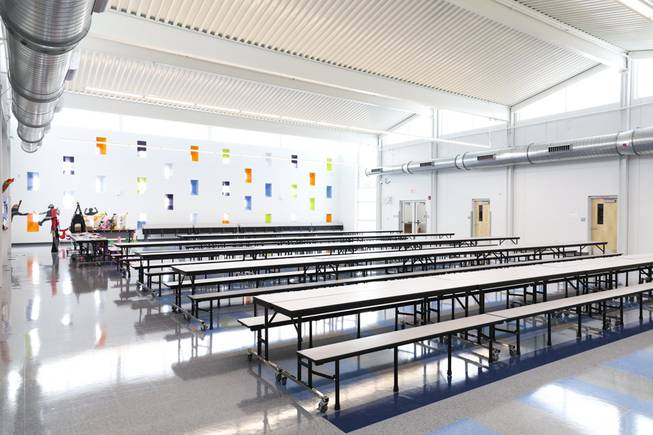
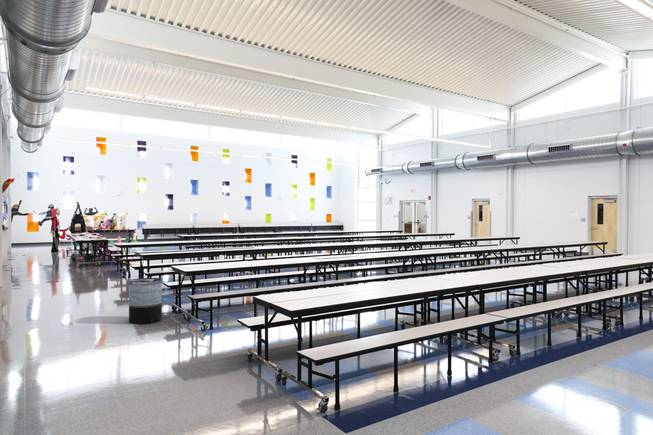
+ trash can (145, 300)
